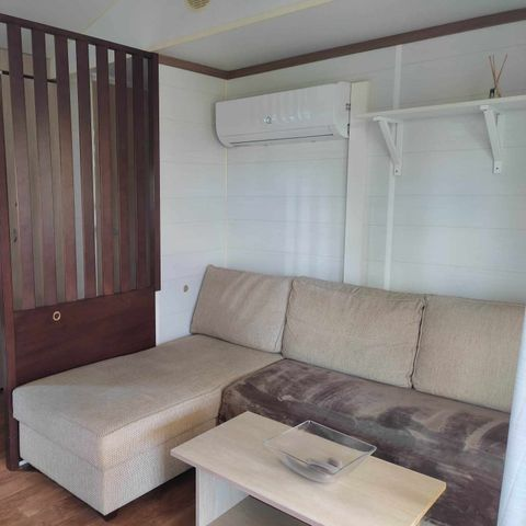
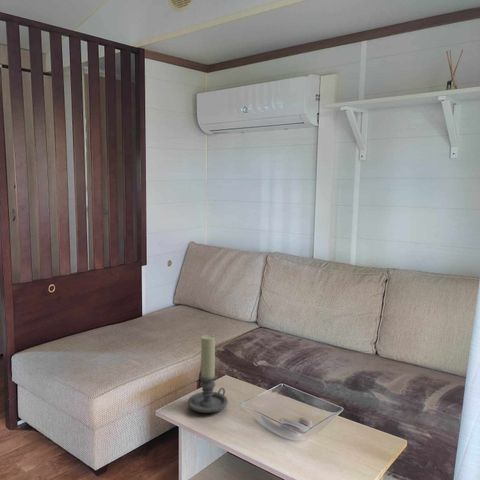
+ candle holder (210, 370)
